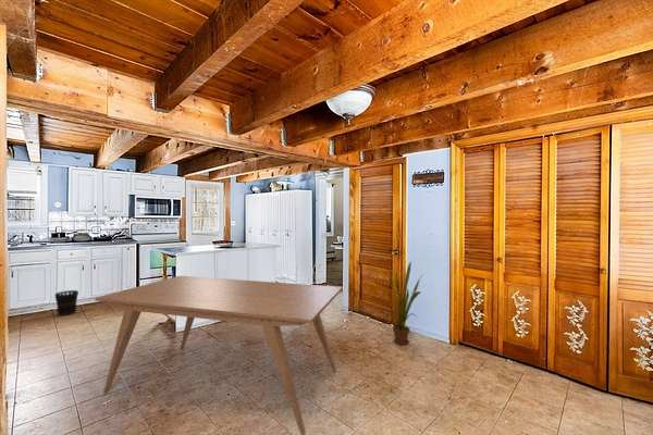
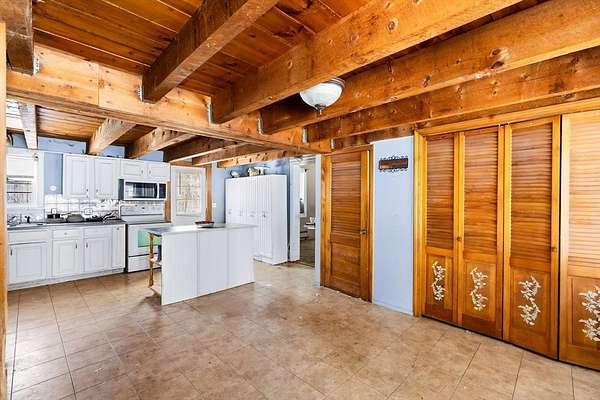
- wastebasket (66, 302)
- house plant (401, 302)
- dining table (227, 321)
